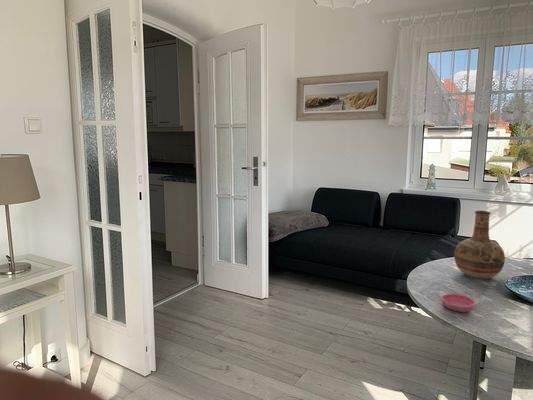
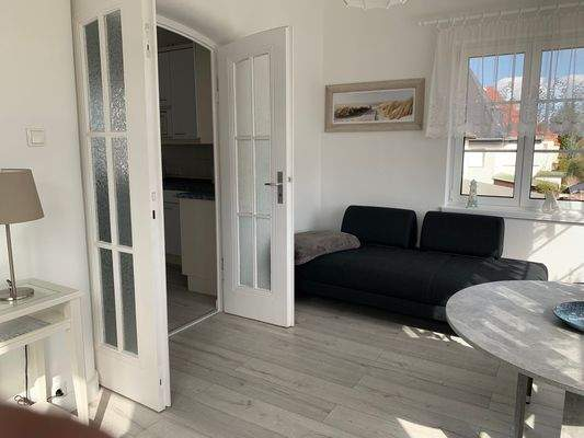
- saucer (457, 303)
- vase (480, 243)
